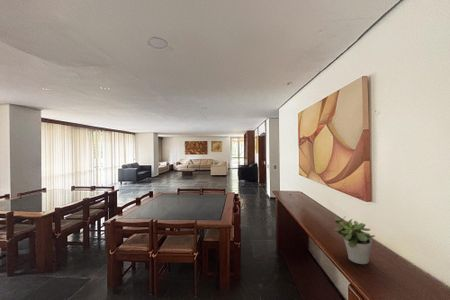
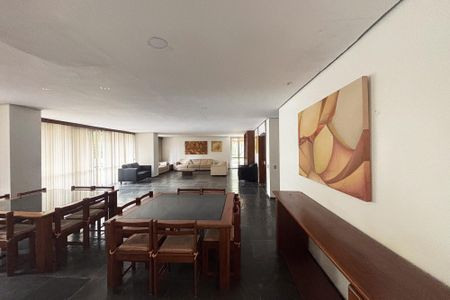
- potted plant (351, 238)
